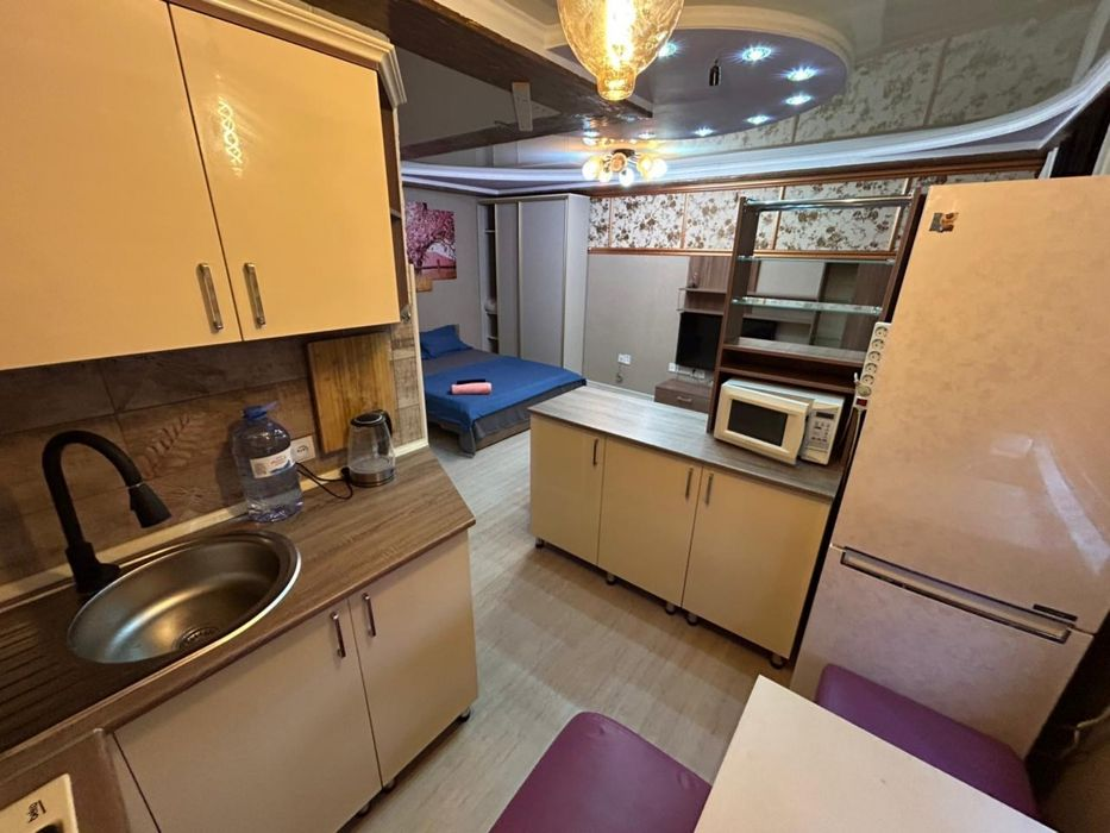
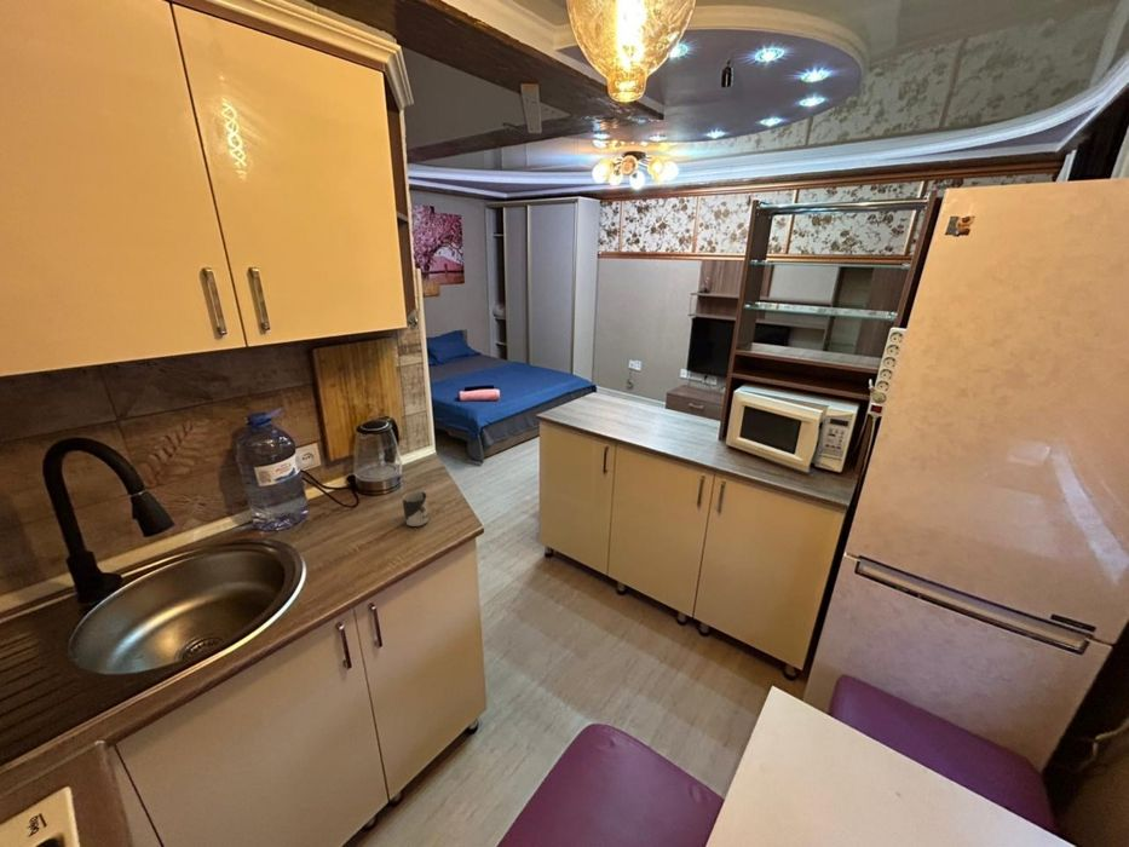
+ cup (417, 509)
